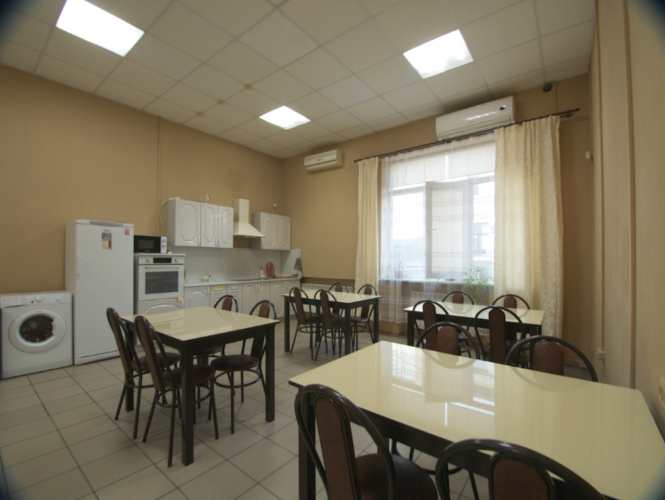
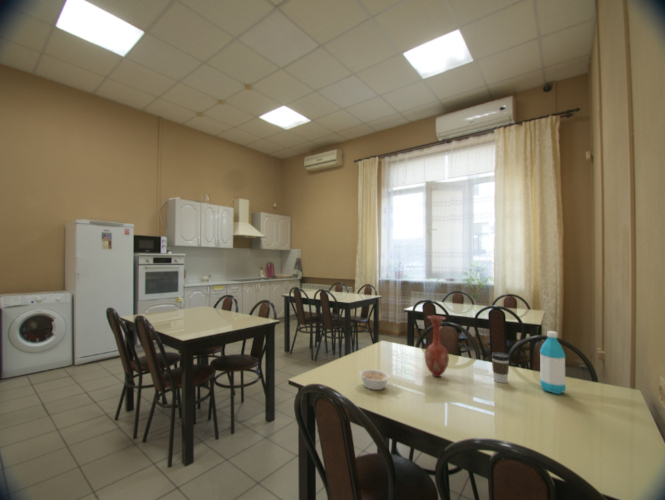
+ water bottle (552, 361)
+ coffee cup (500, 367)
+ legume (375, 379)
+ vase (436, 346)
